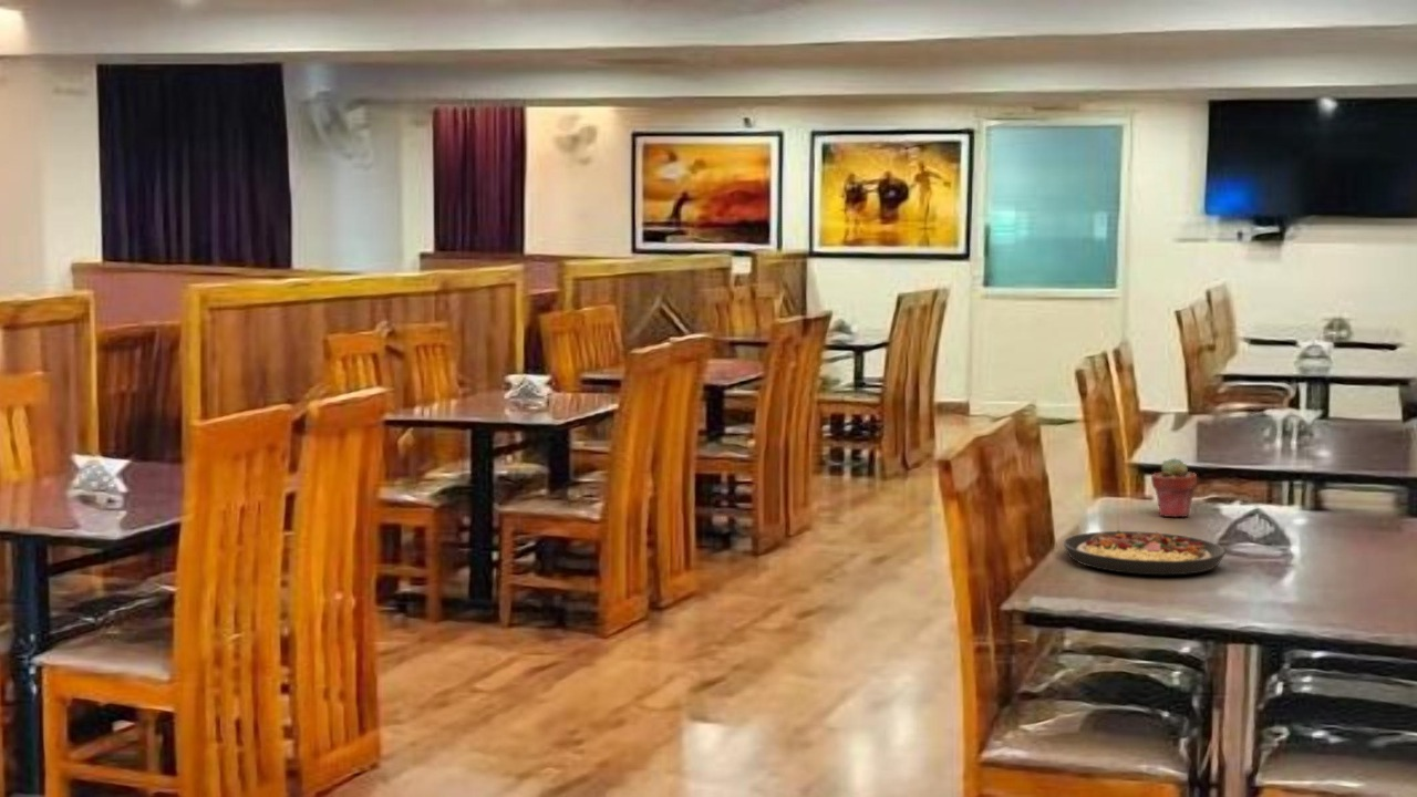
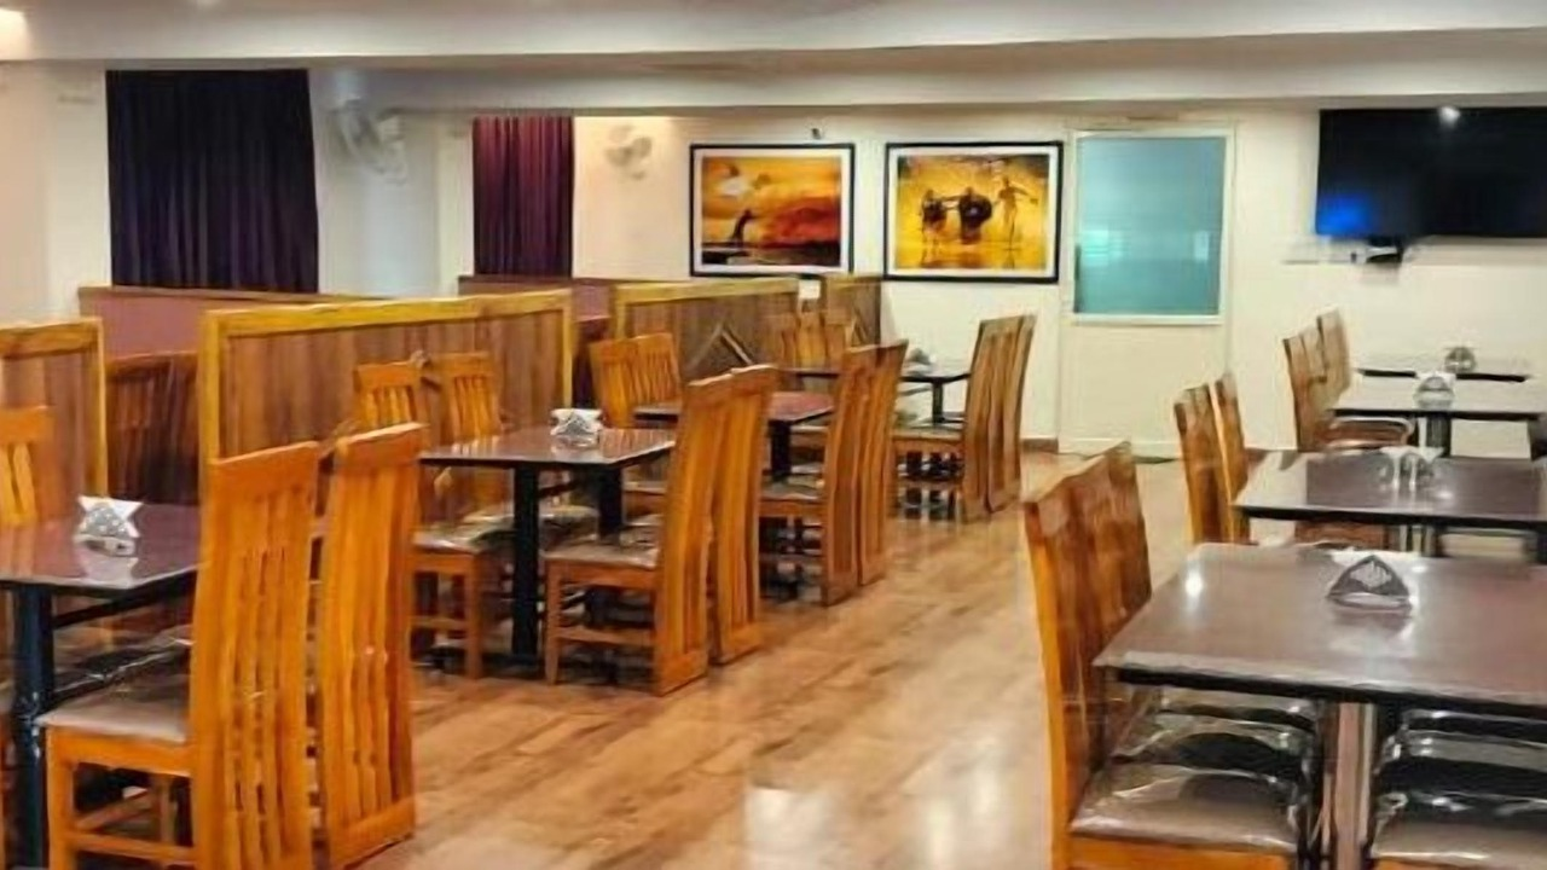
- plate (1142, 549)
- potted succulent (1173, 486)
